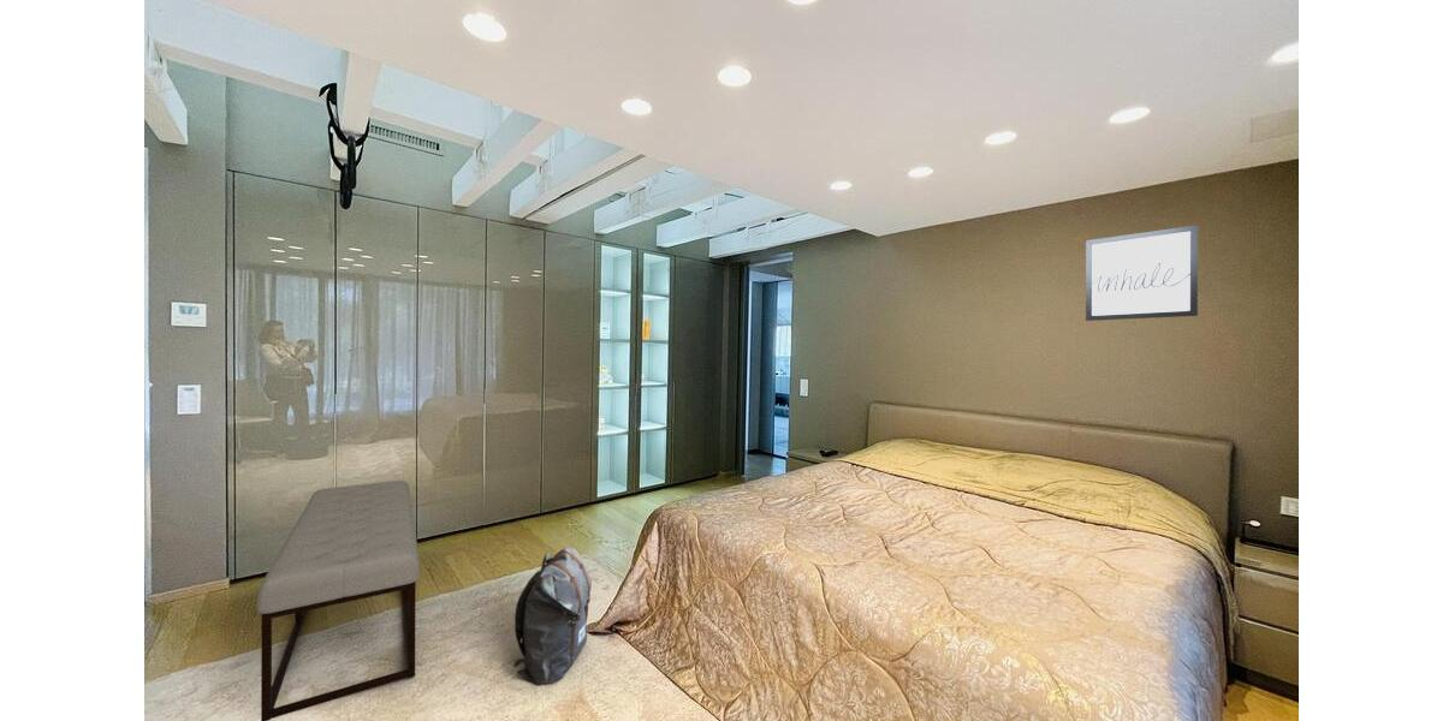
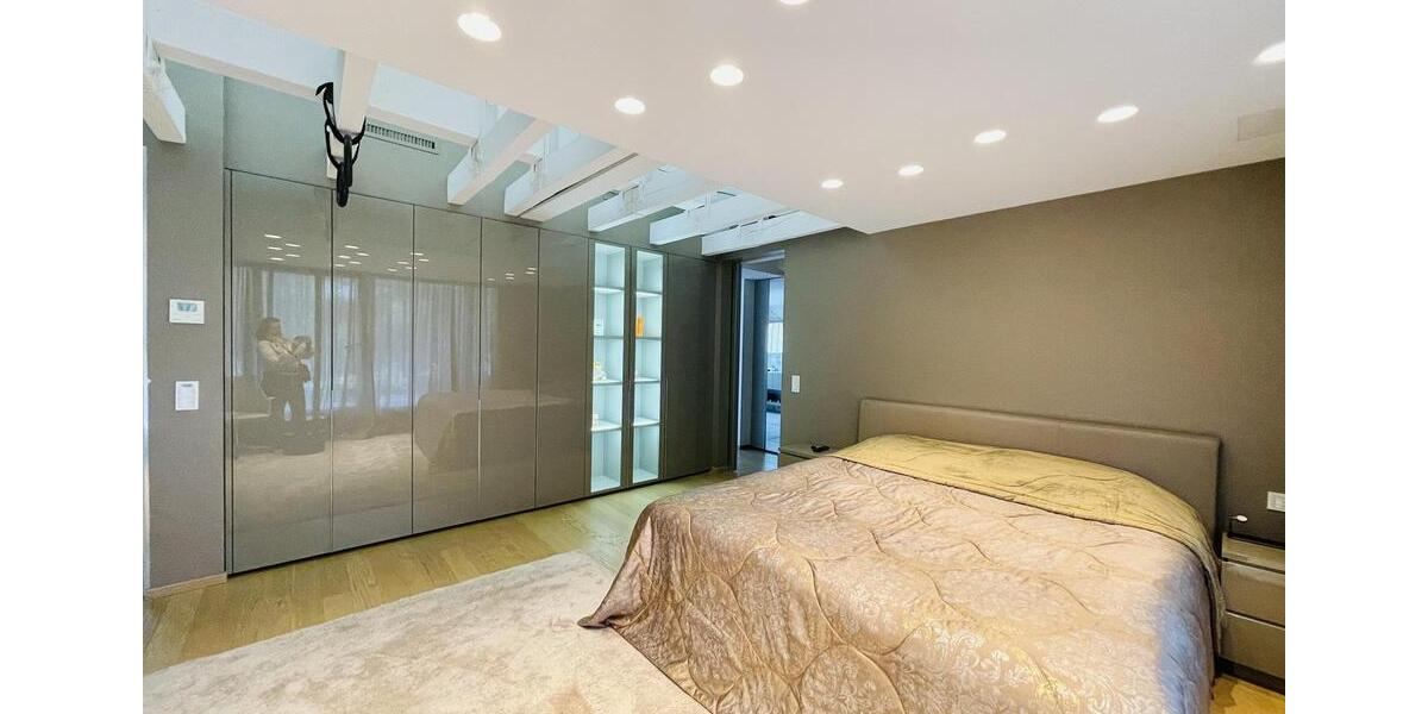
- backpack (553, 606)
- bench (355, 562)
- wall art (1138, 275)
